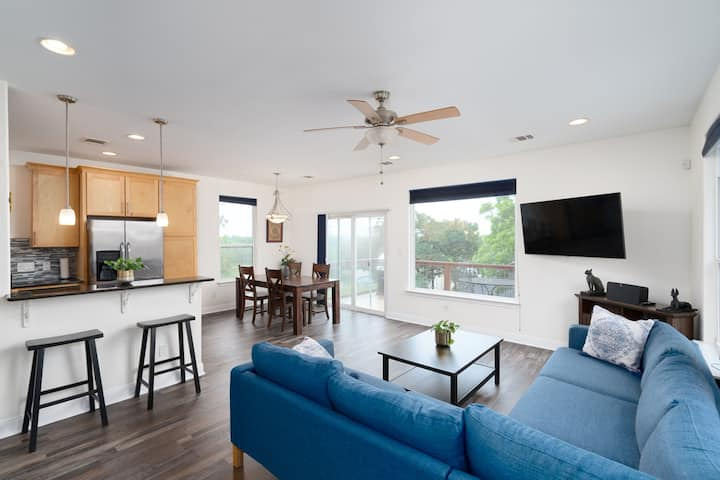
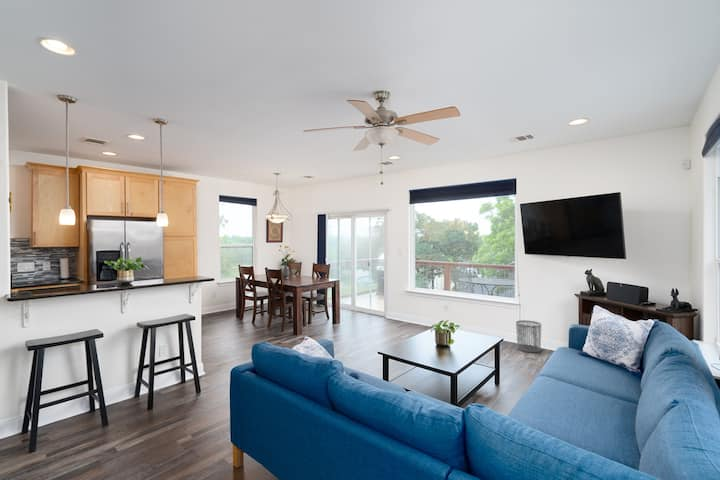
+ waste bin (528, 336)
